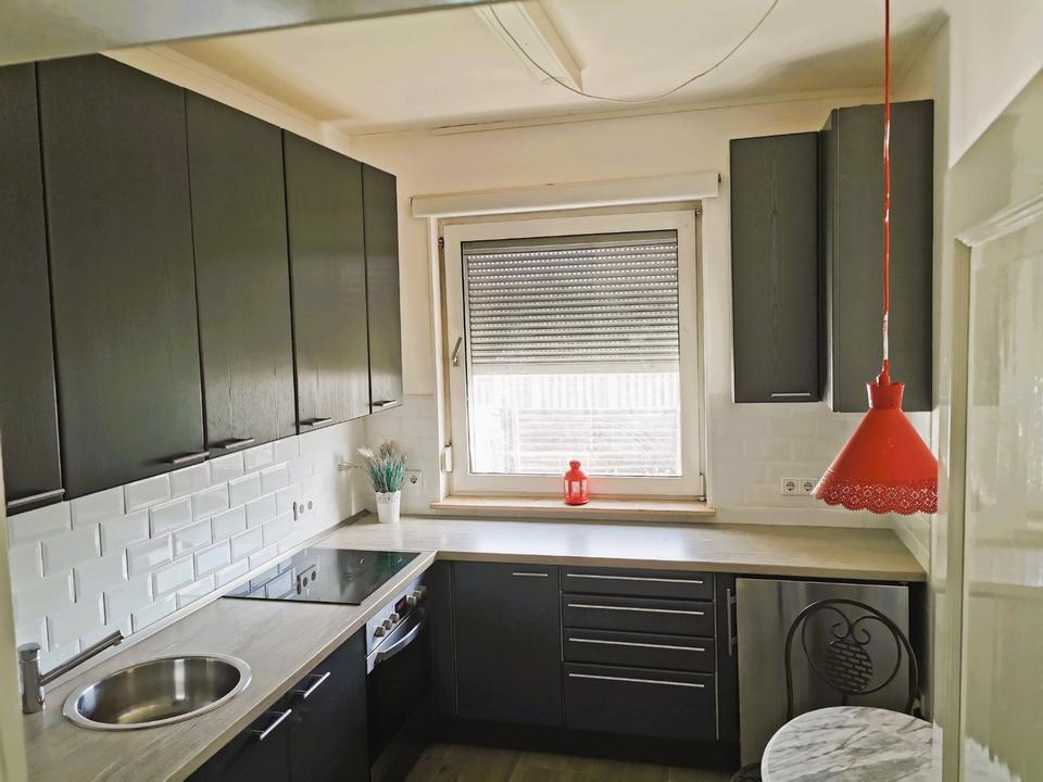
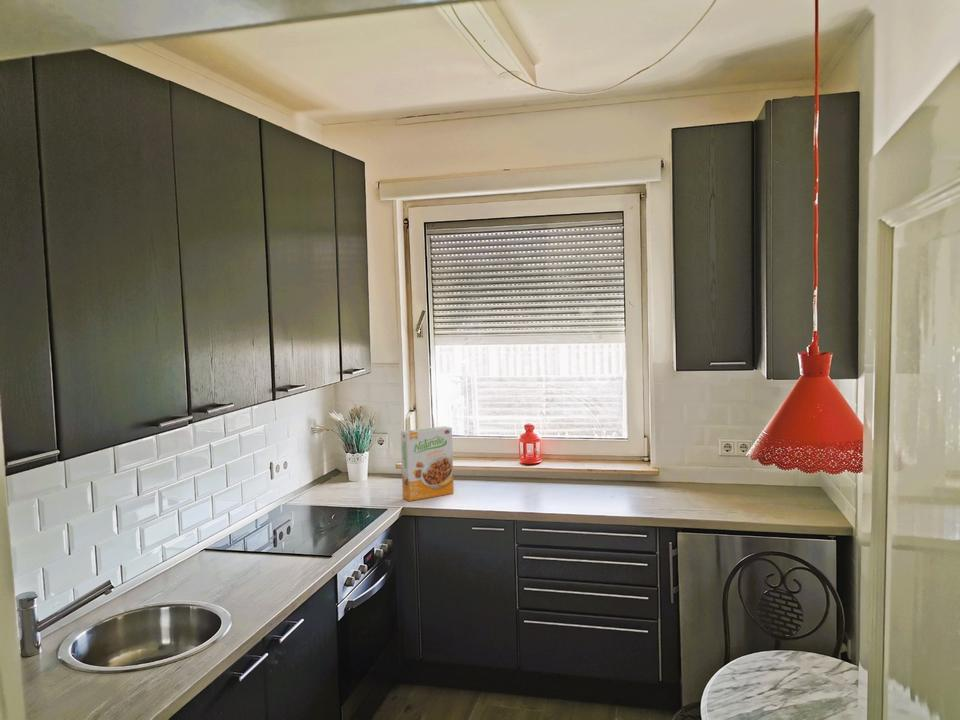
+ cereal box (427, 462)
